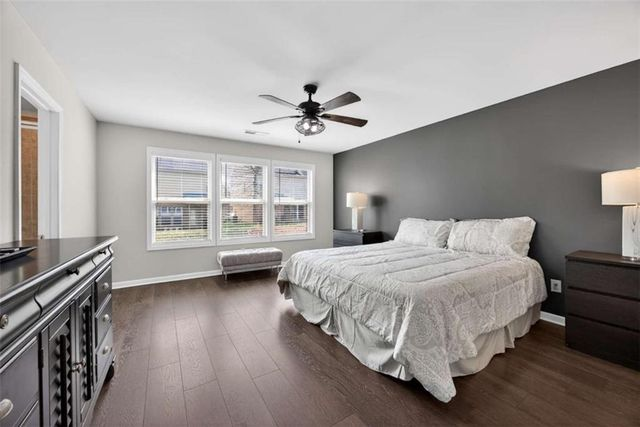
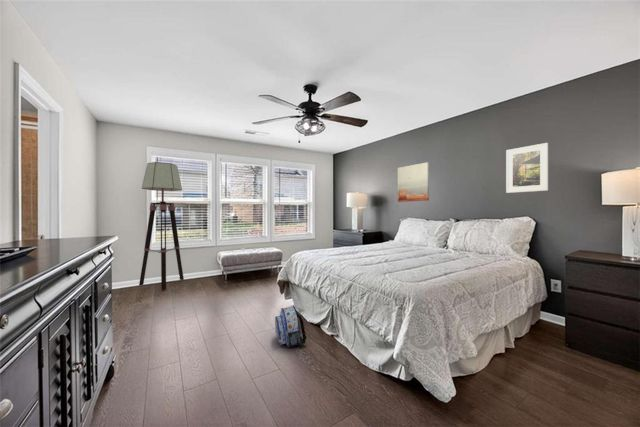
+ wall art (412, 183)
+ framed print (526, 169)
+ backpack (288, 324)
+ floor lamp (161, 224)
